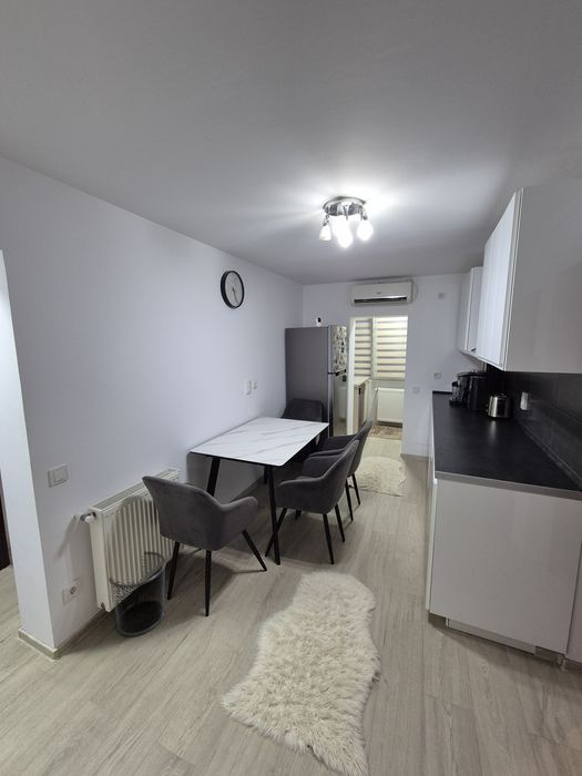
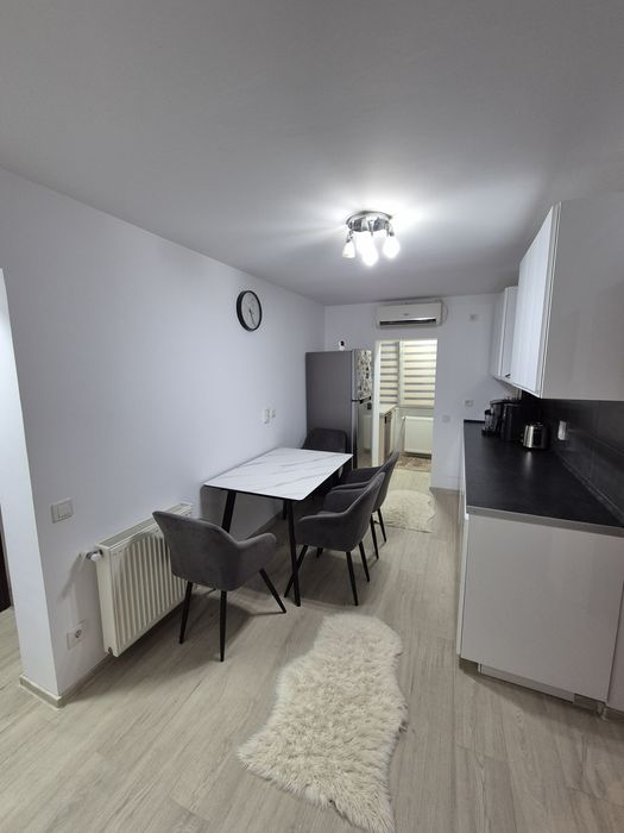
- waste bin (140, 592)
